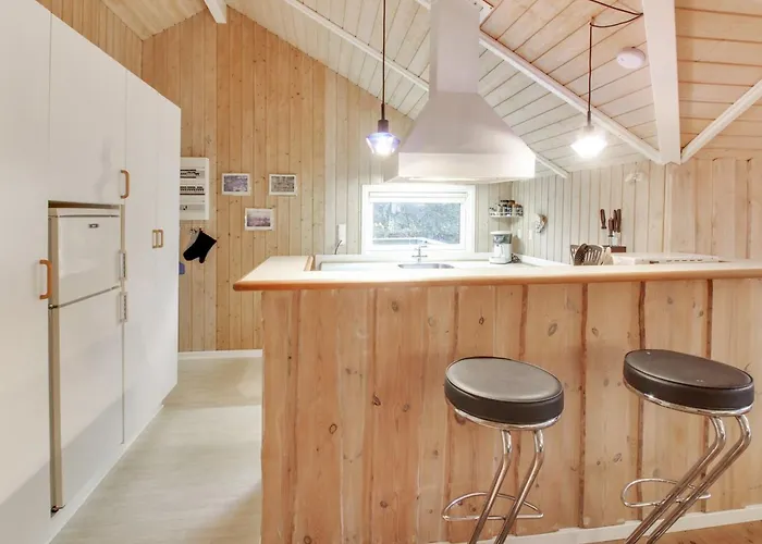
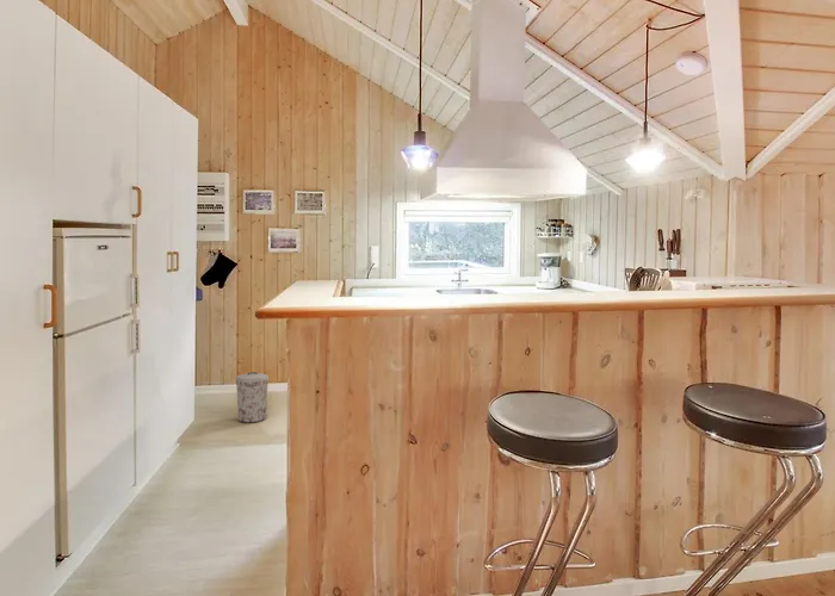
+ trash can (252, 396)
